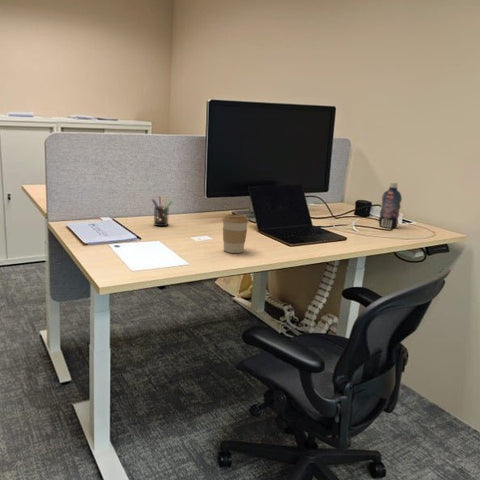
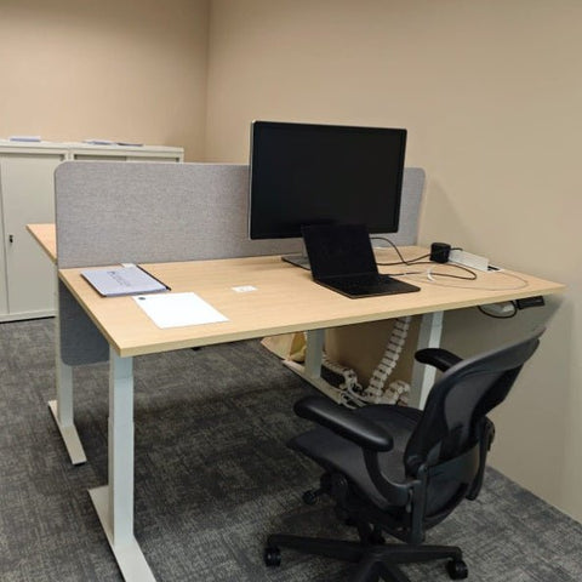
- coffee cup (234, 232)
- bottle (390, 204)
- pen holder (162, 210)
